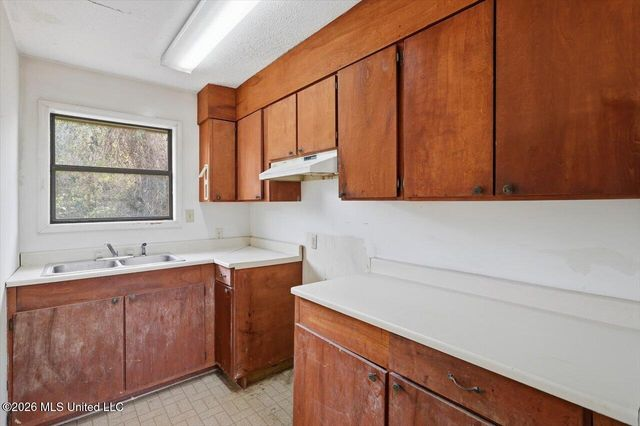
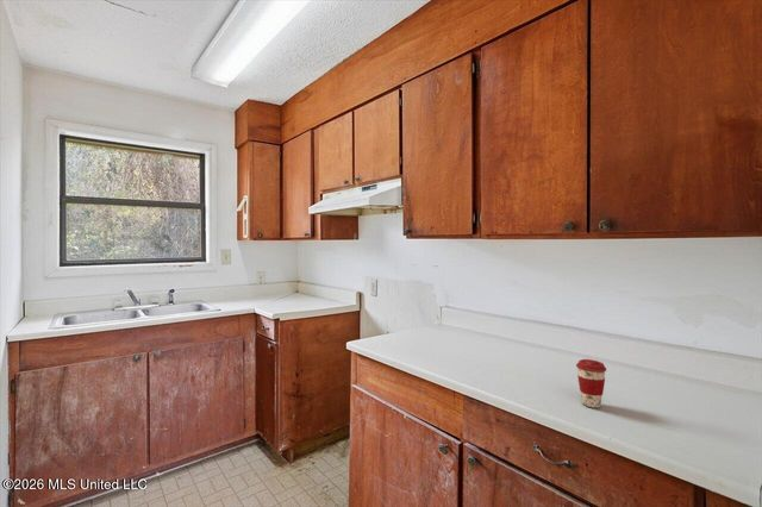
+ coffee cup (591, 383)
